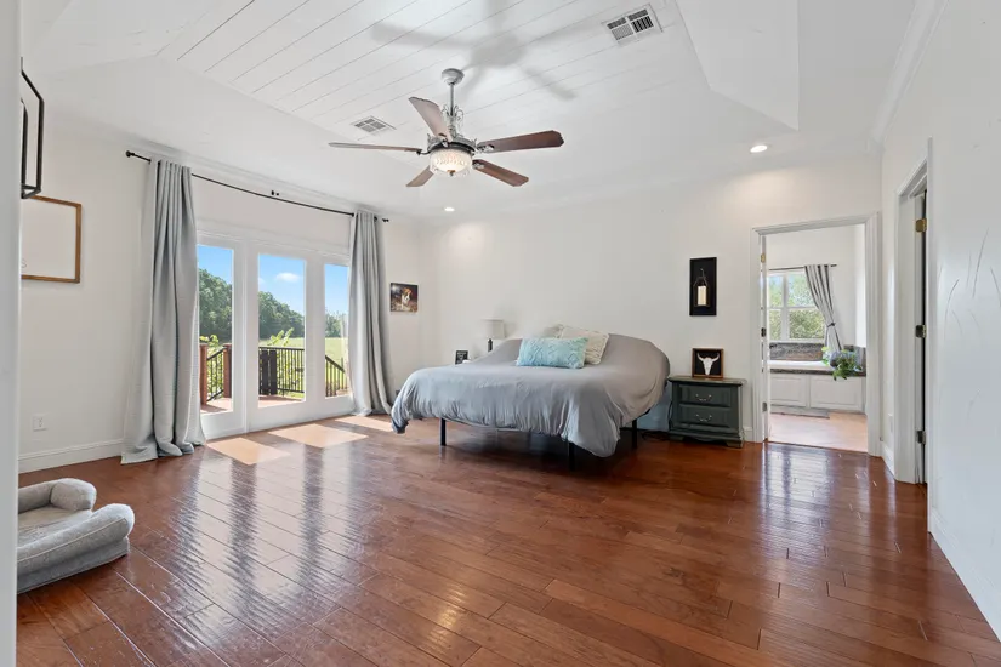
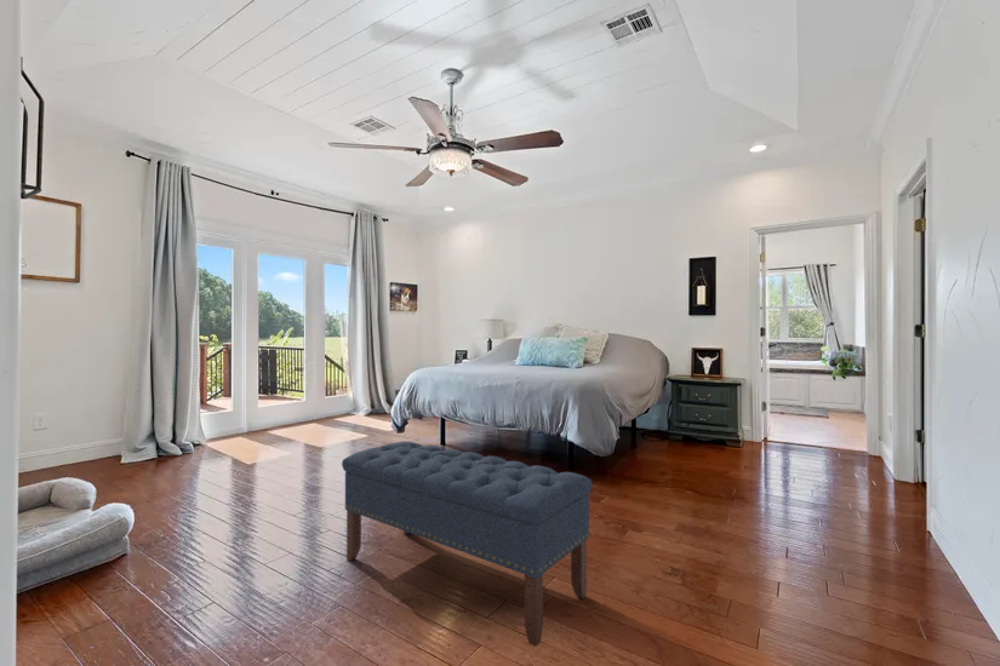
+ bench (457, 517)
